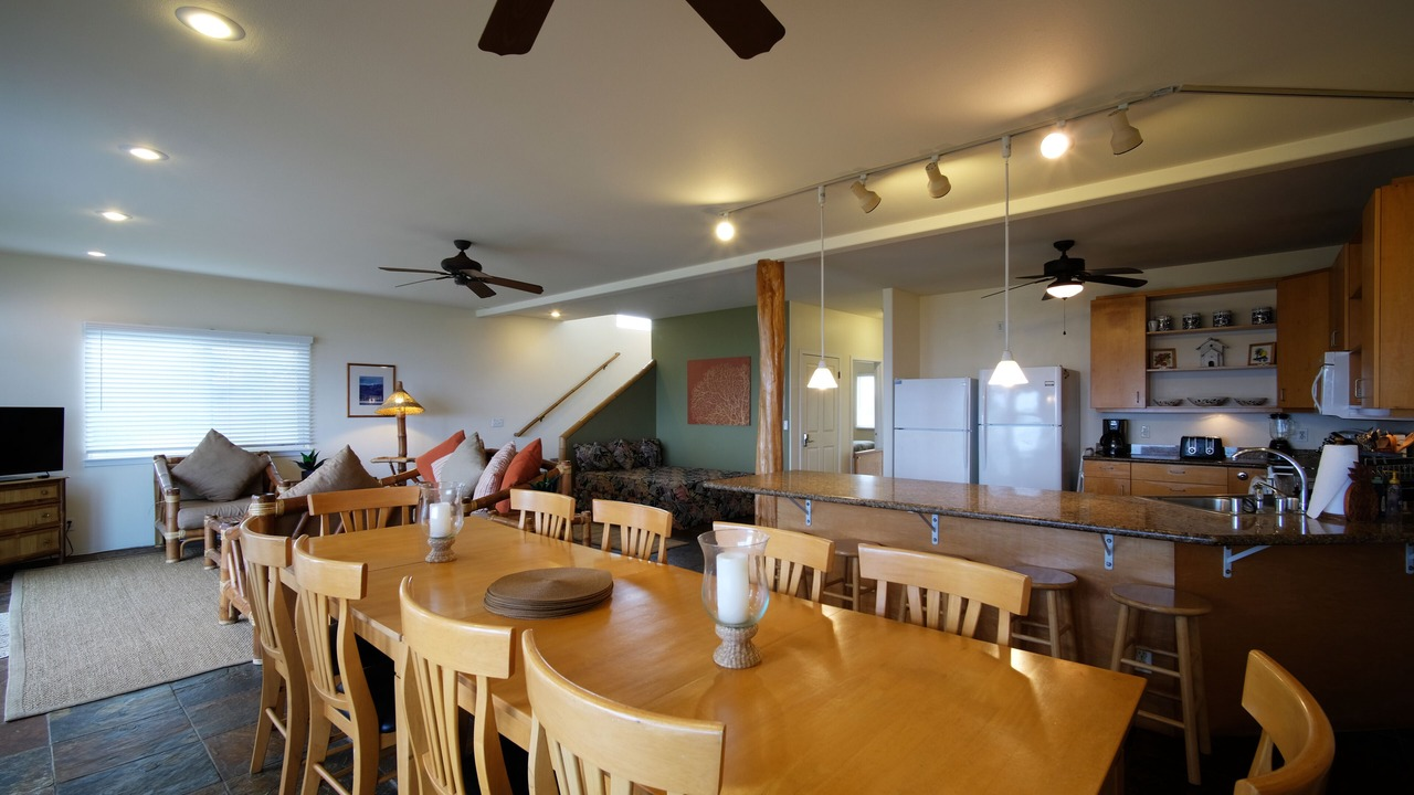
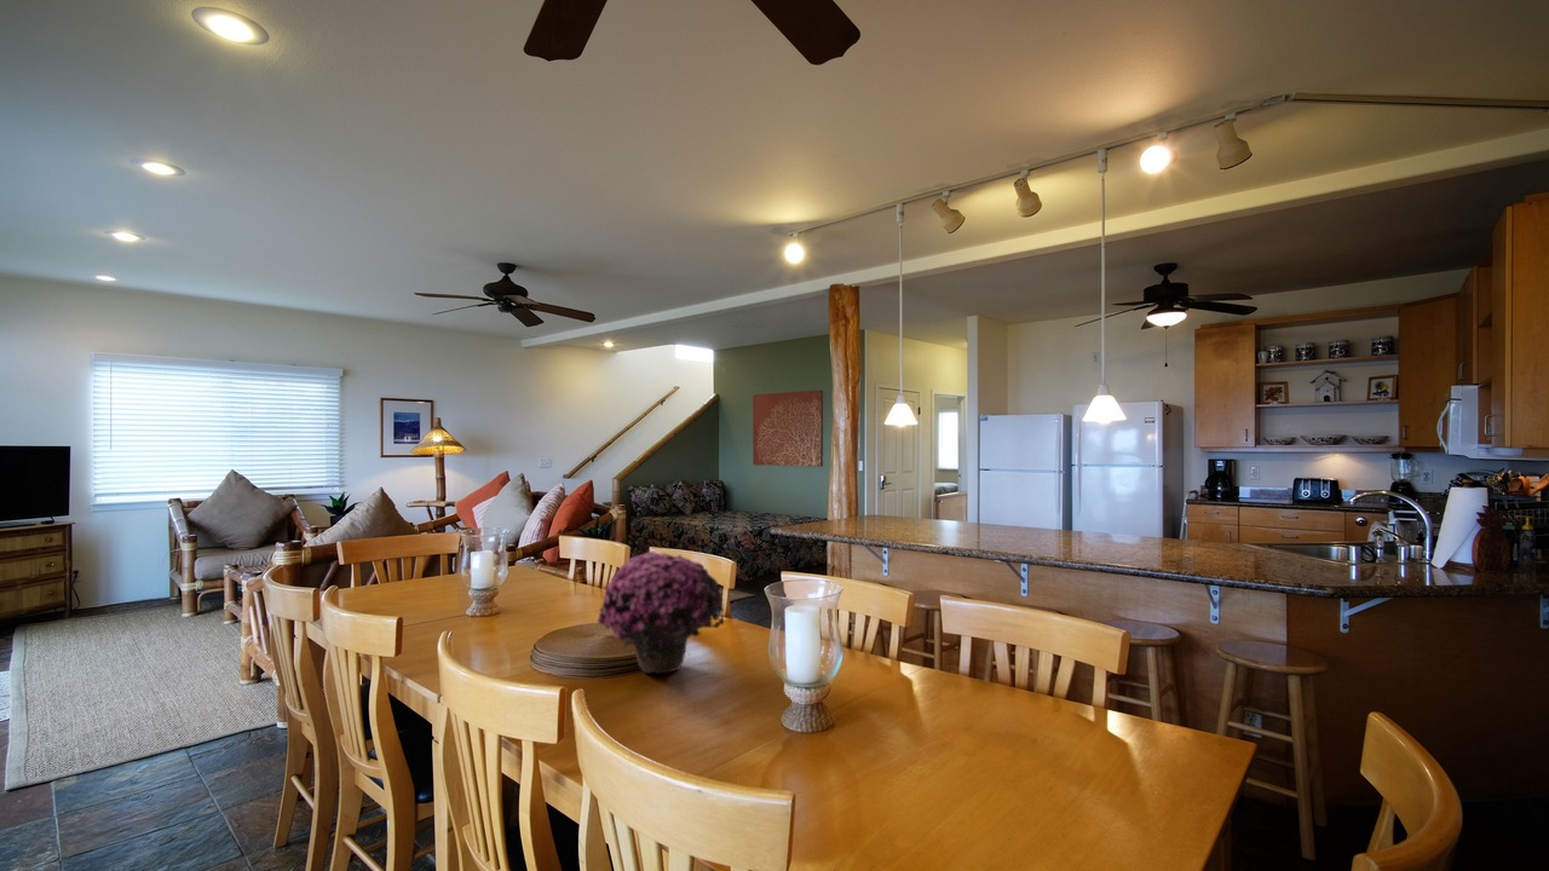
+ flower (662, 608)
